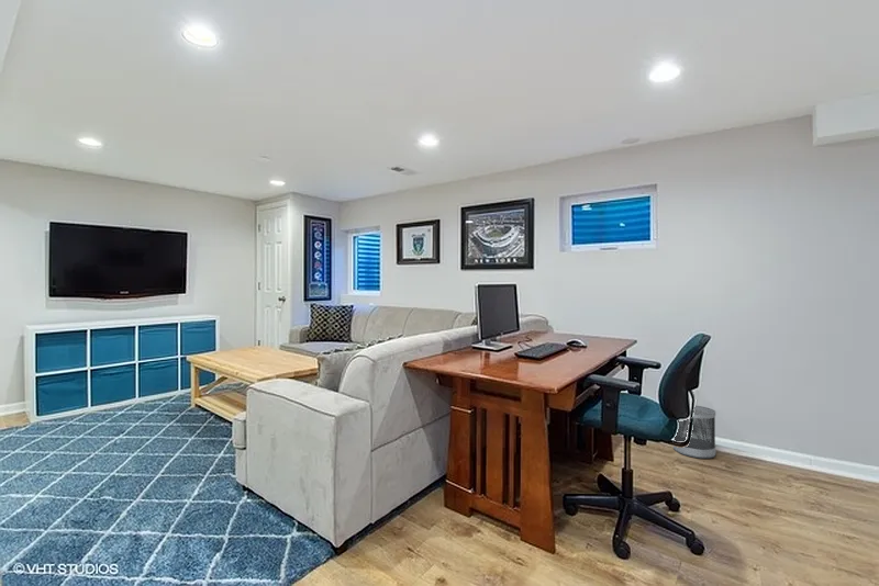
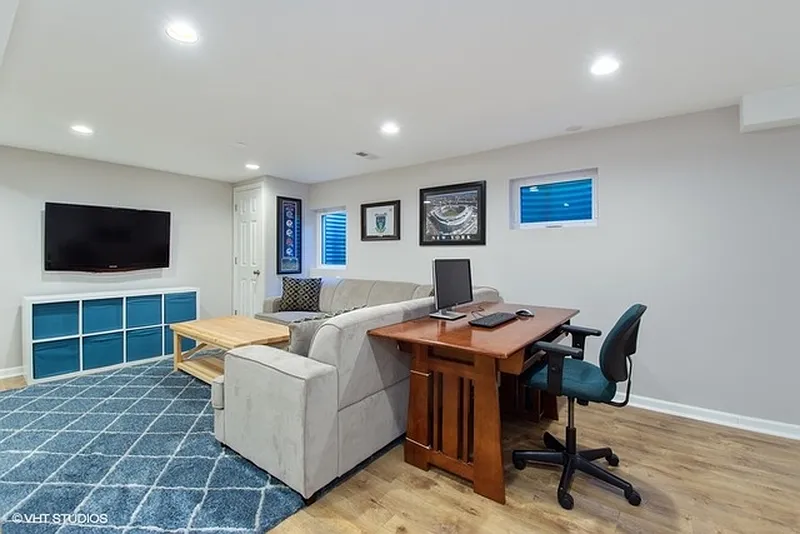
- wastebasket (693, 430)
